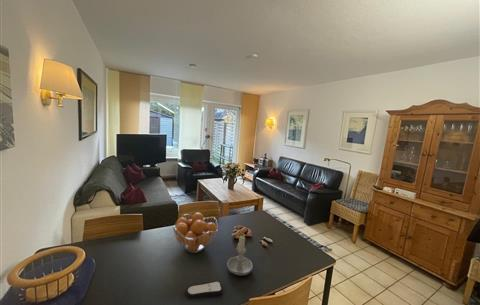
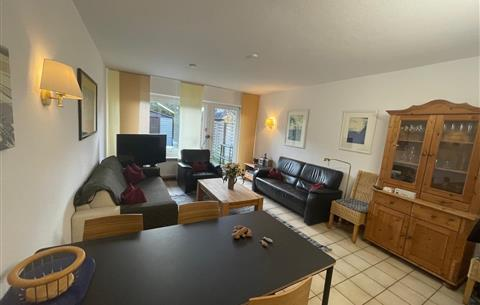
- candle (241, 252)
- fruit basket (195, 232)
- remote control (204, 289)
